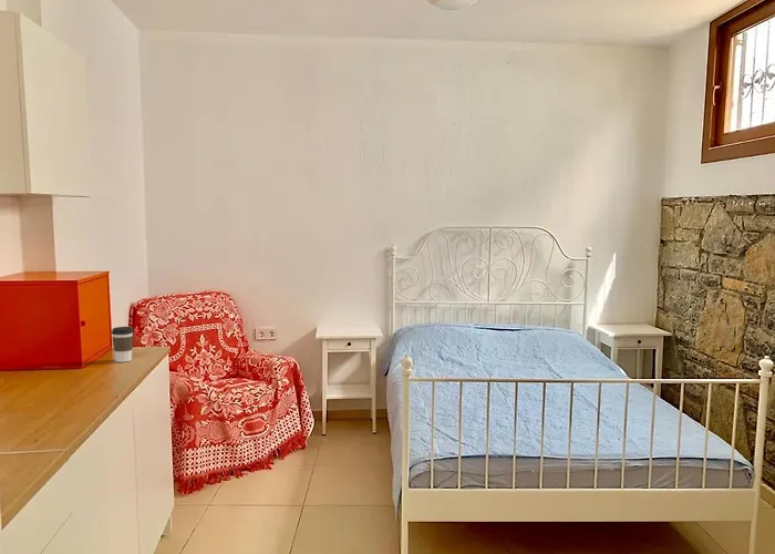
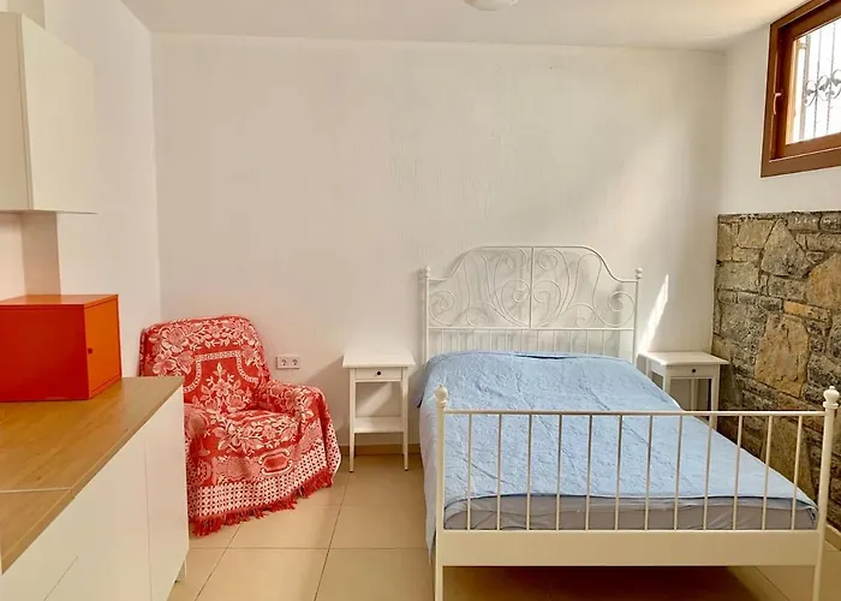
- coffee cup (123, 343)
